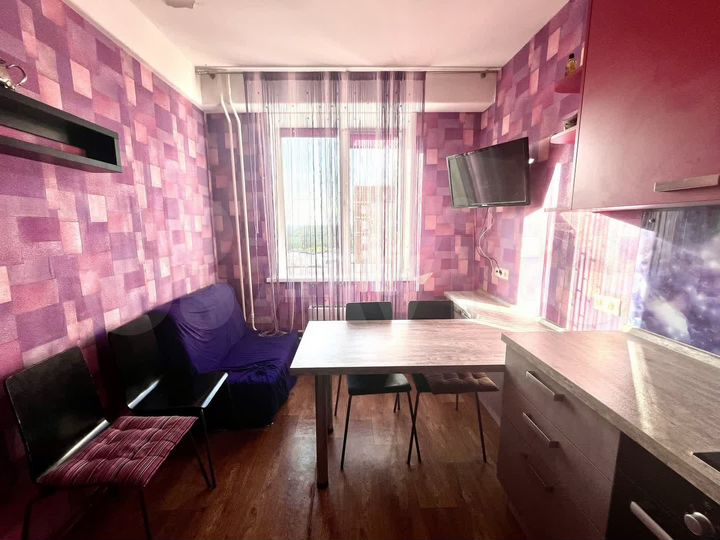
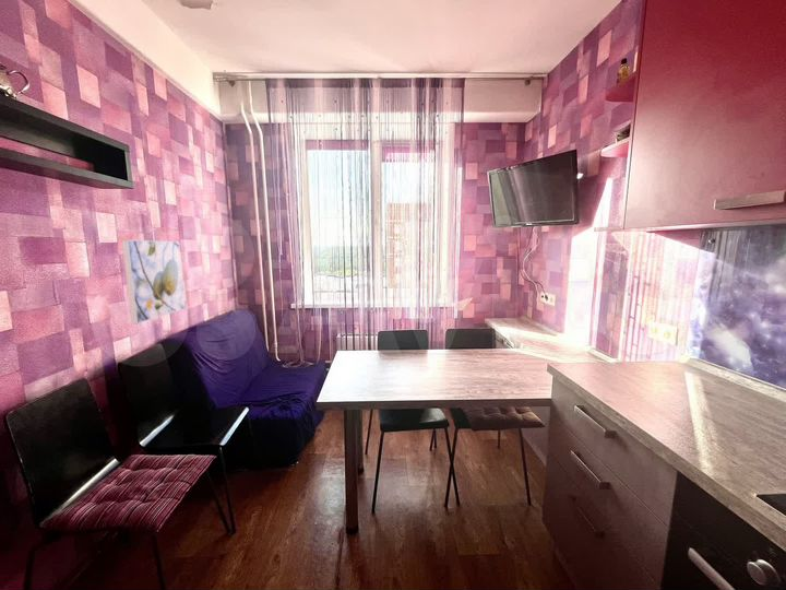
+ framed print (157, 279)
